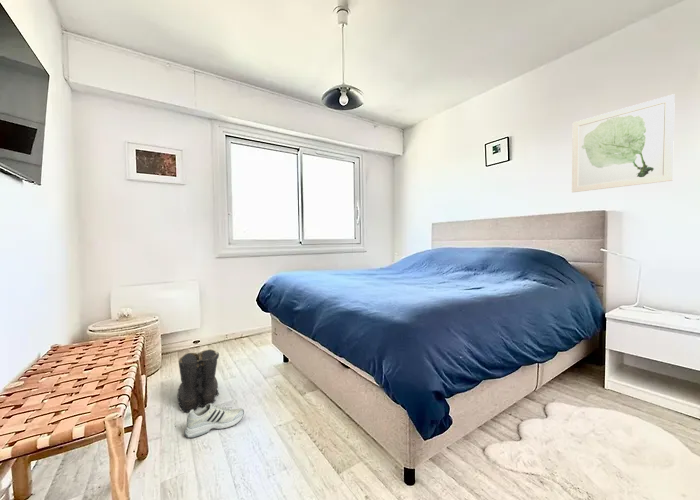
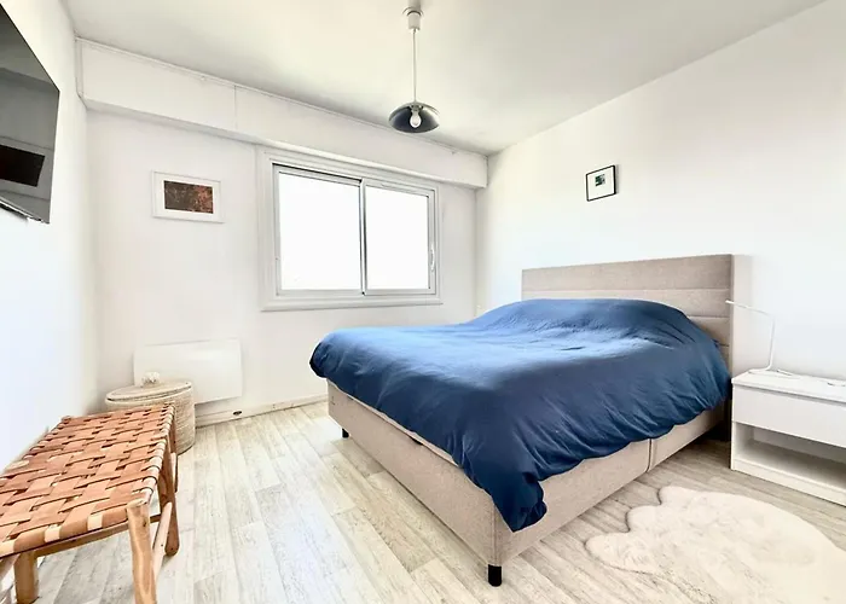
- boots (198, 373)
- wall art (617, 148)
- shoe (215, 414)
